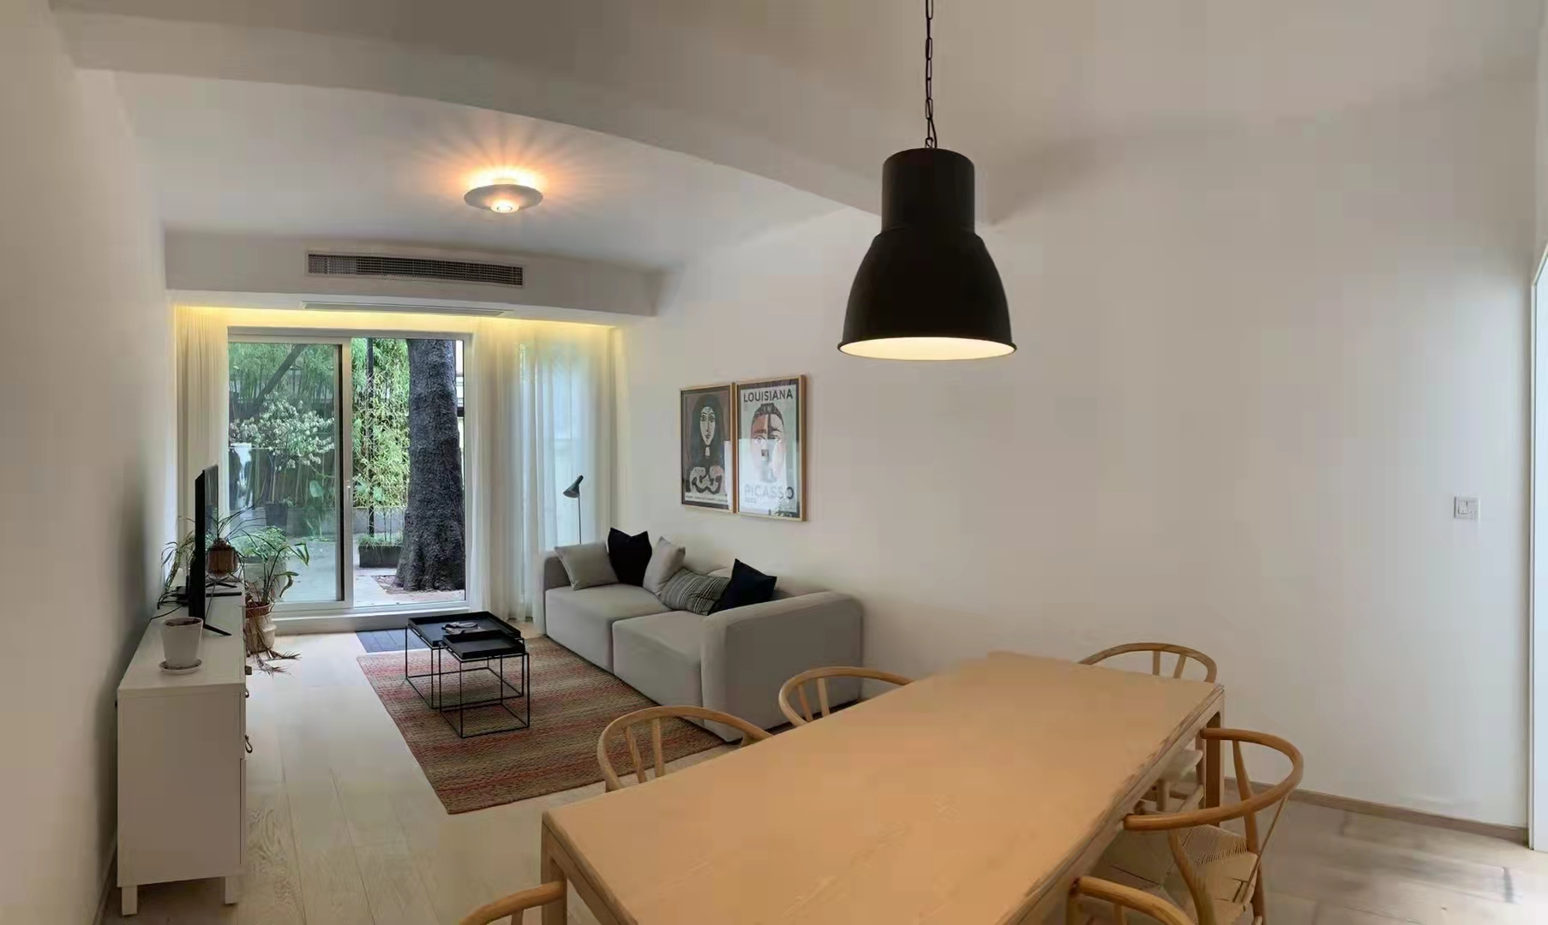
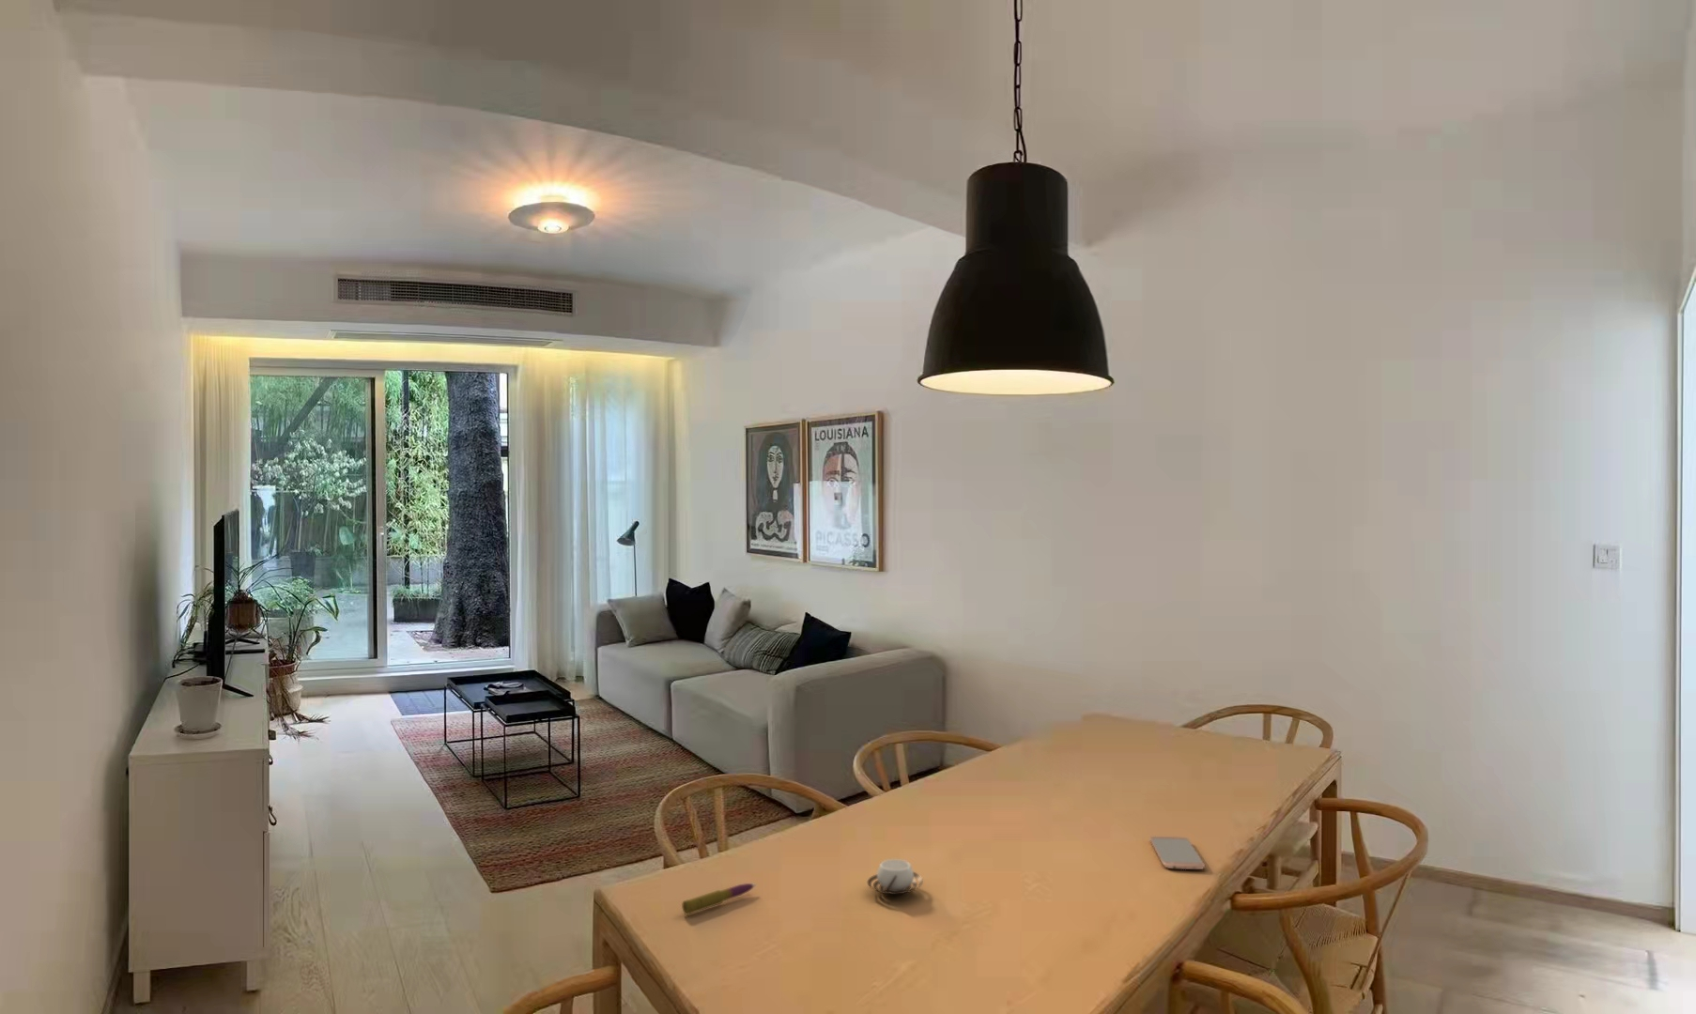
+ pen (721, 896)
+ cup (894, 876)
+ smartphone (1176, 851)
